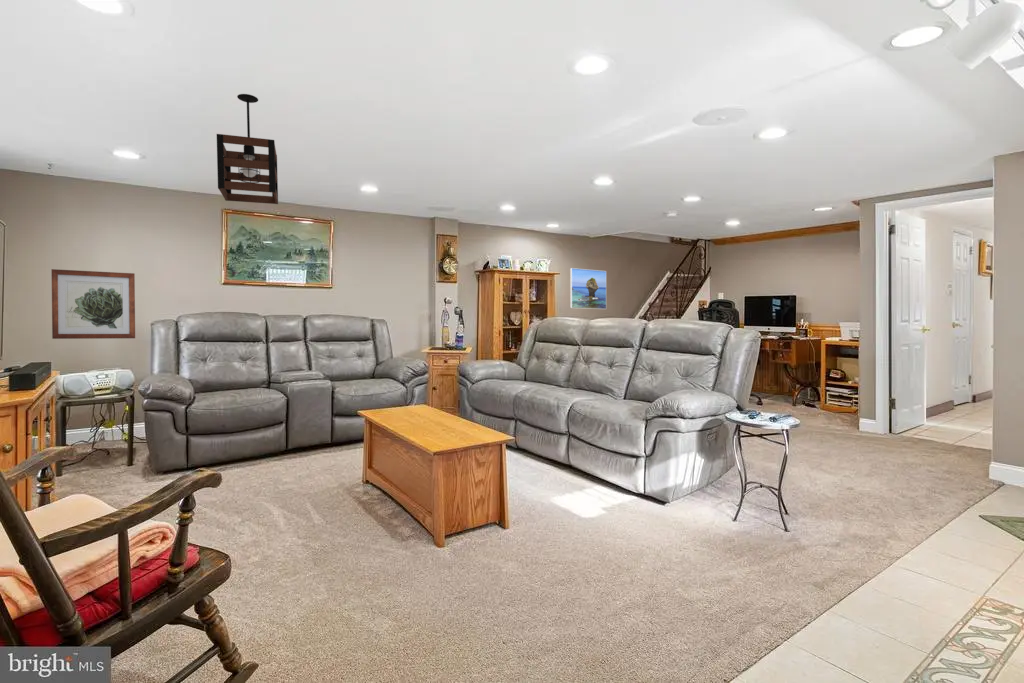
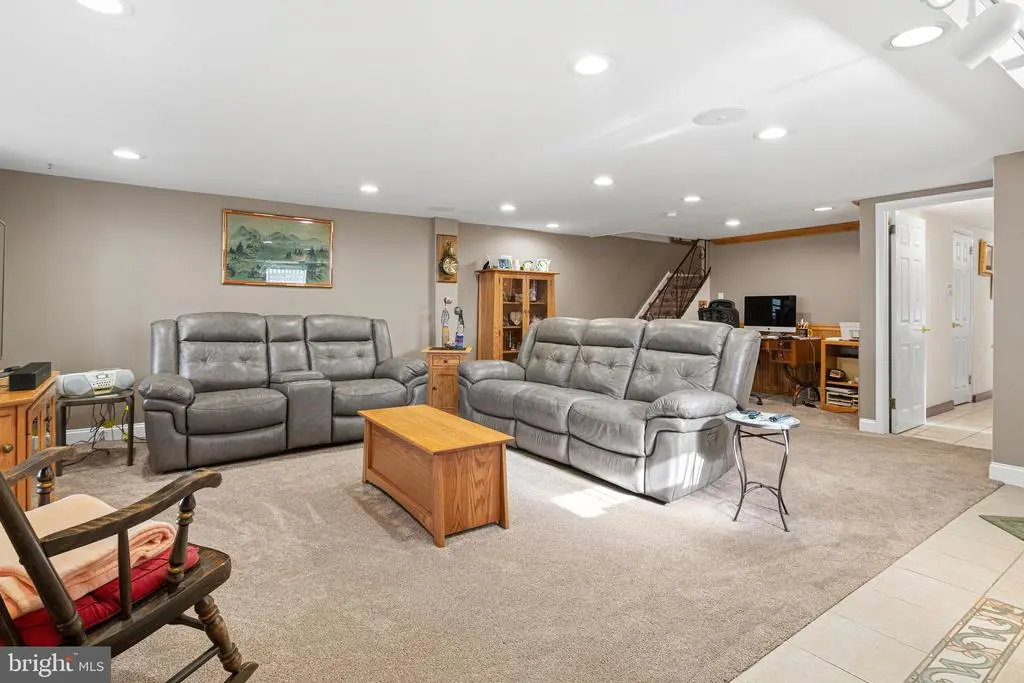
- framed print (588, 289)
- pendant light (249, 147)
- wall art (94, 305)
